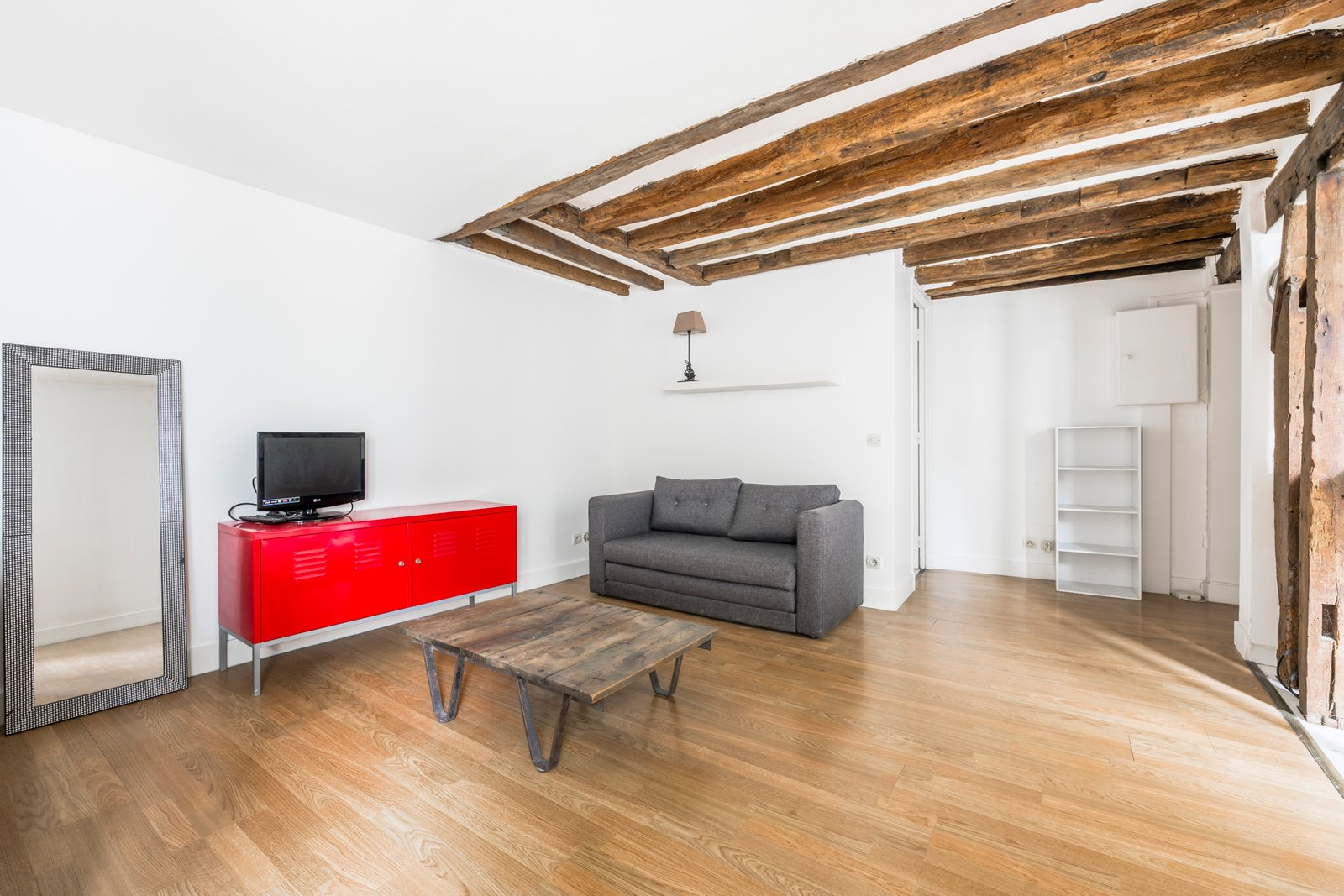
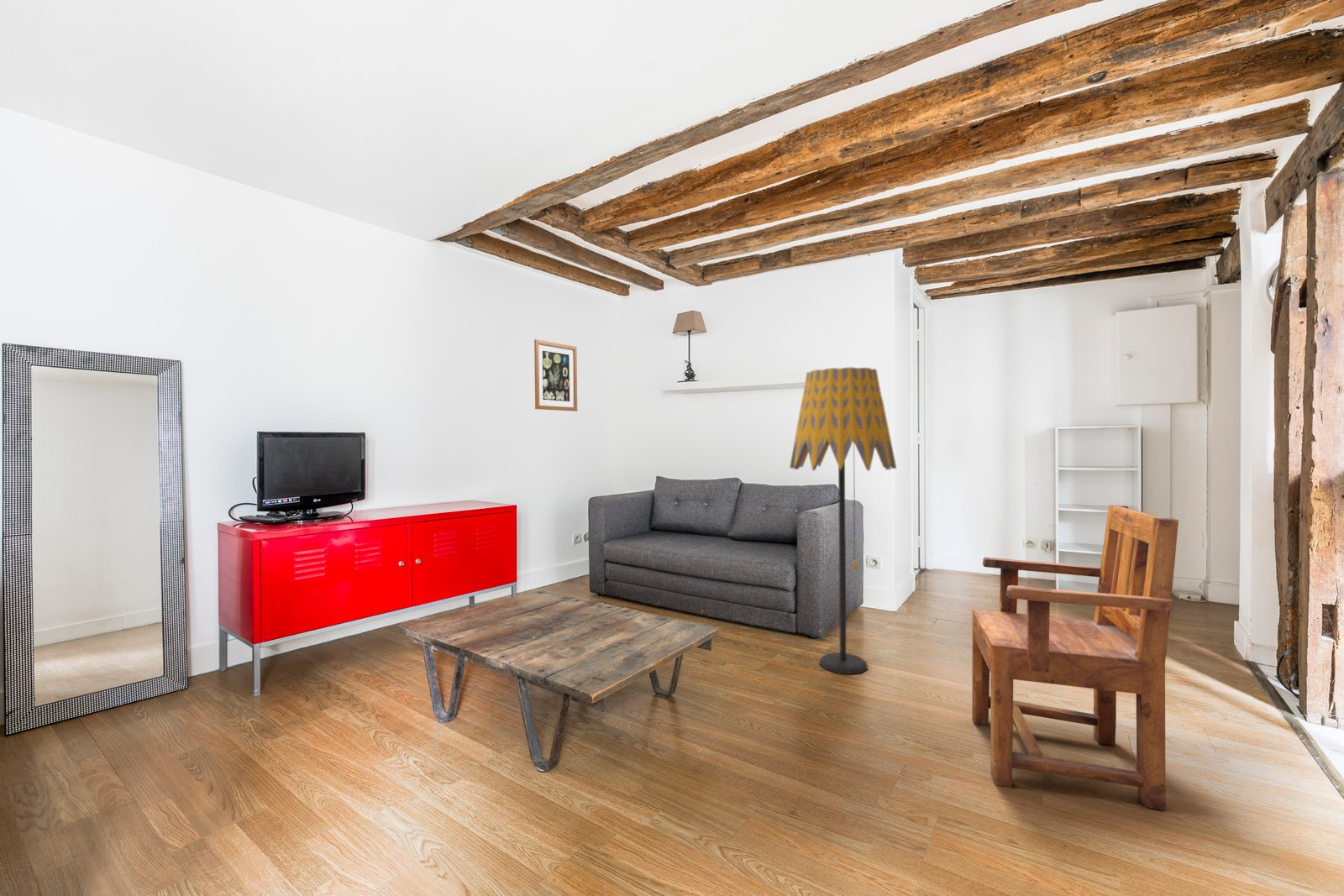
+ wall art (556, 376)
+ armchair (1061, 635)
+ floor lamp (842, 518)
